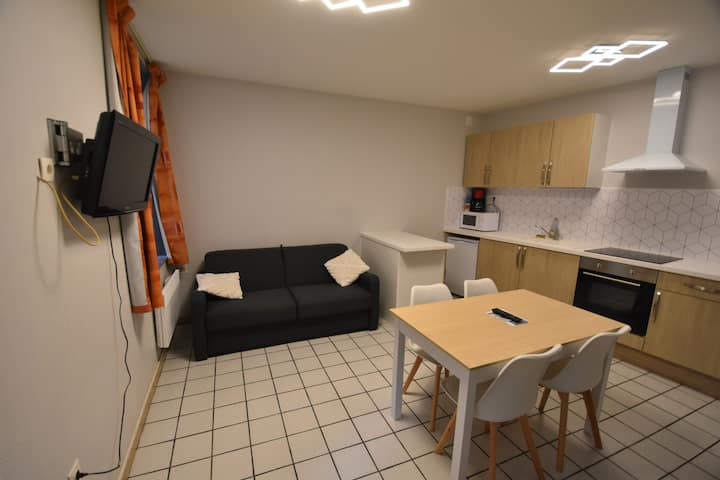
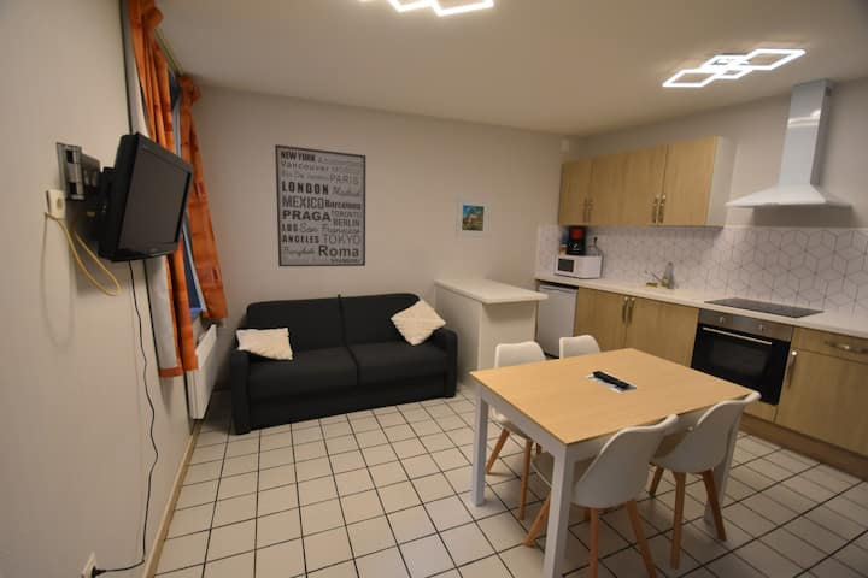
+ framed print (473, 218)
+ wall art (323, 210)
